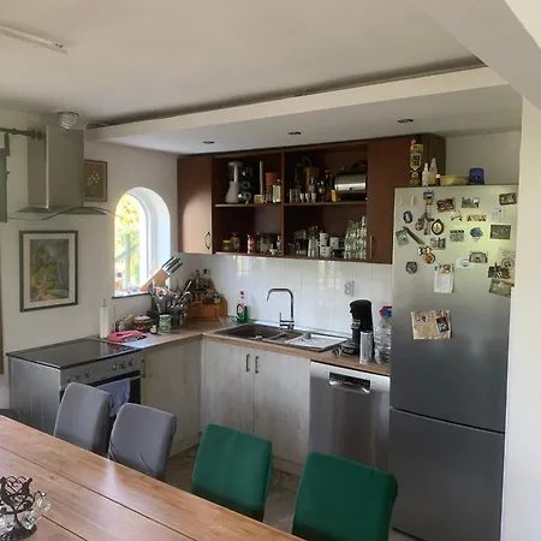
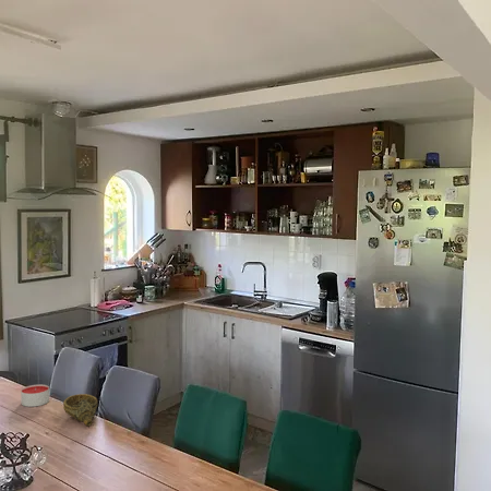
+ decorative bowl (83, 408)
+ candle (35, 394)
